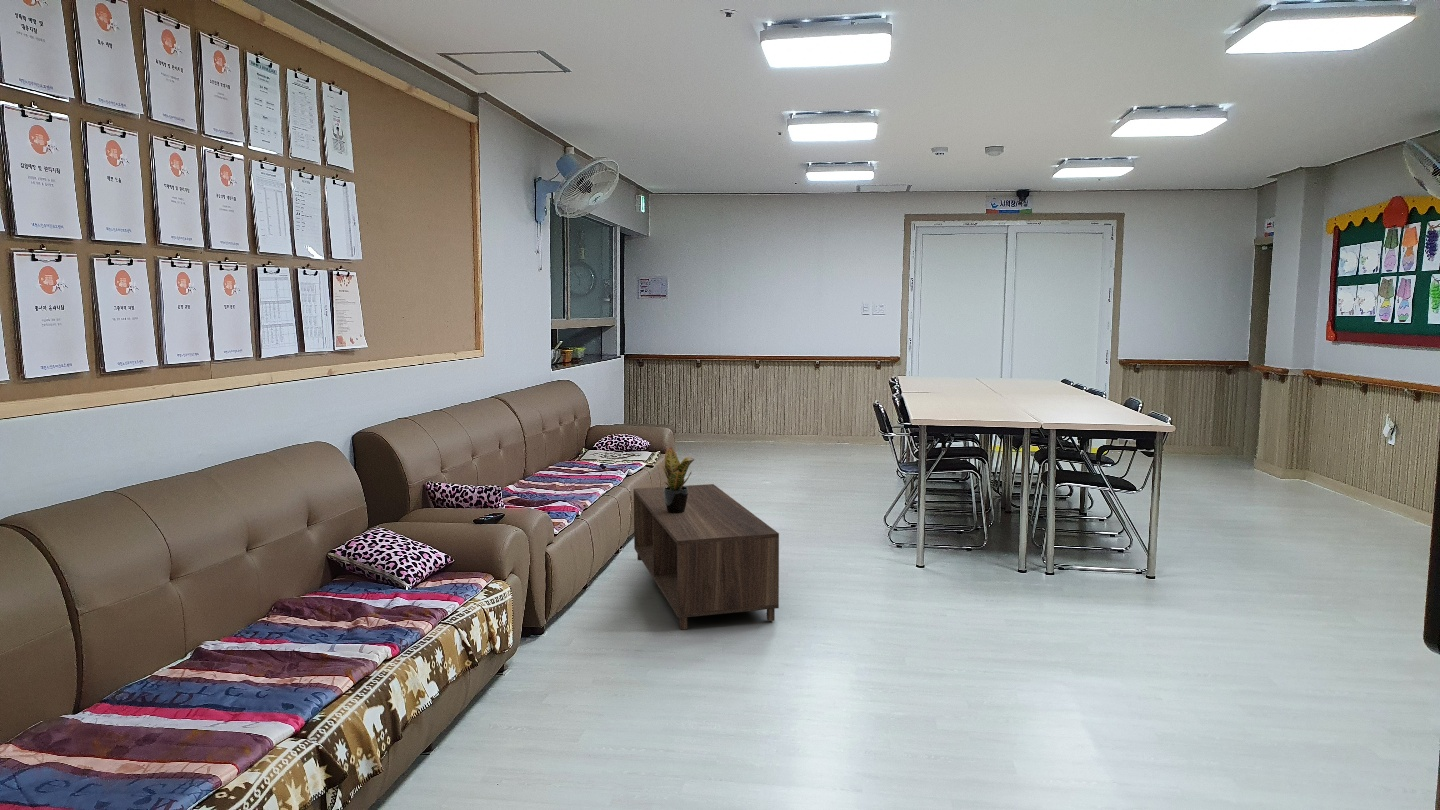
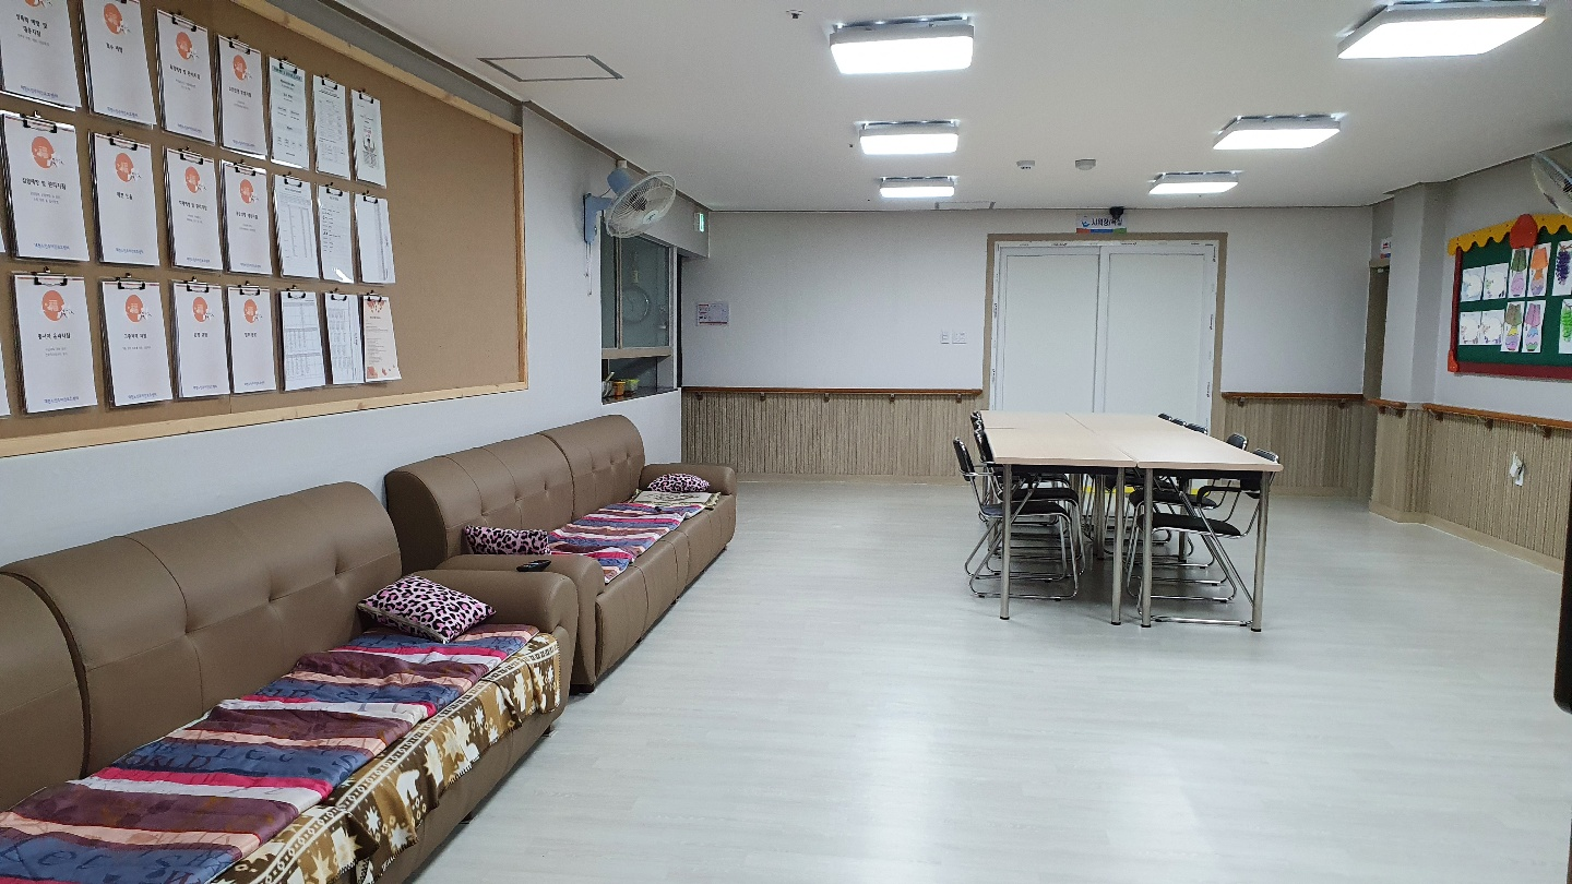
- coffee table (698, 547)
- potted plant (677, 477)
